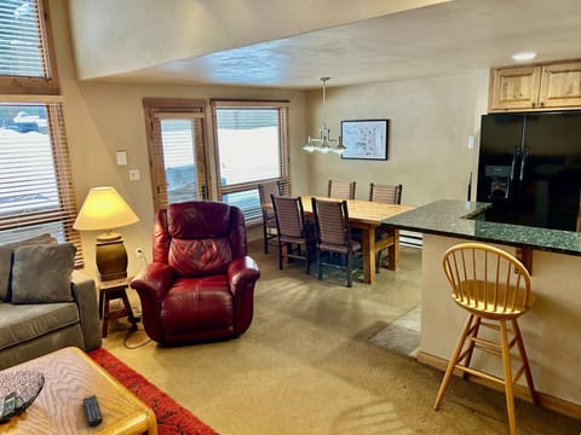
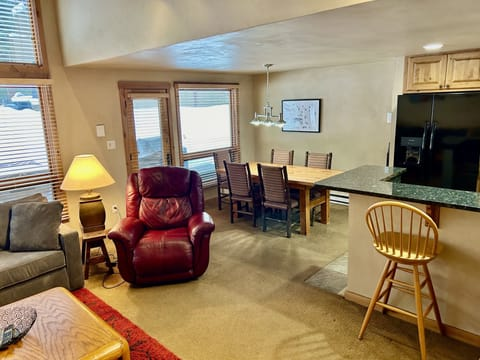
- remote control (92, 410)
